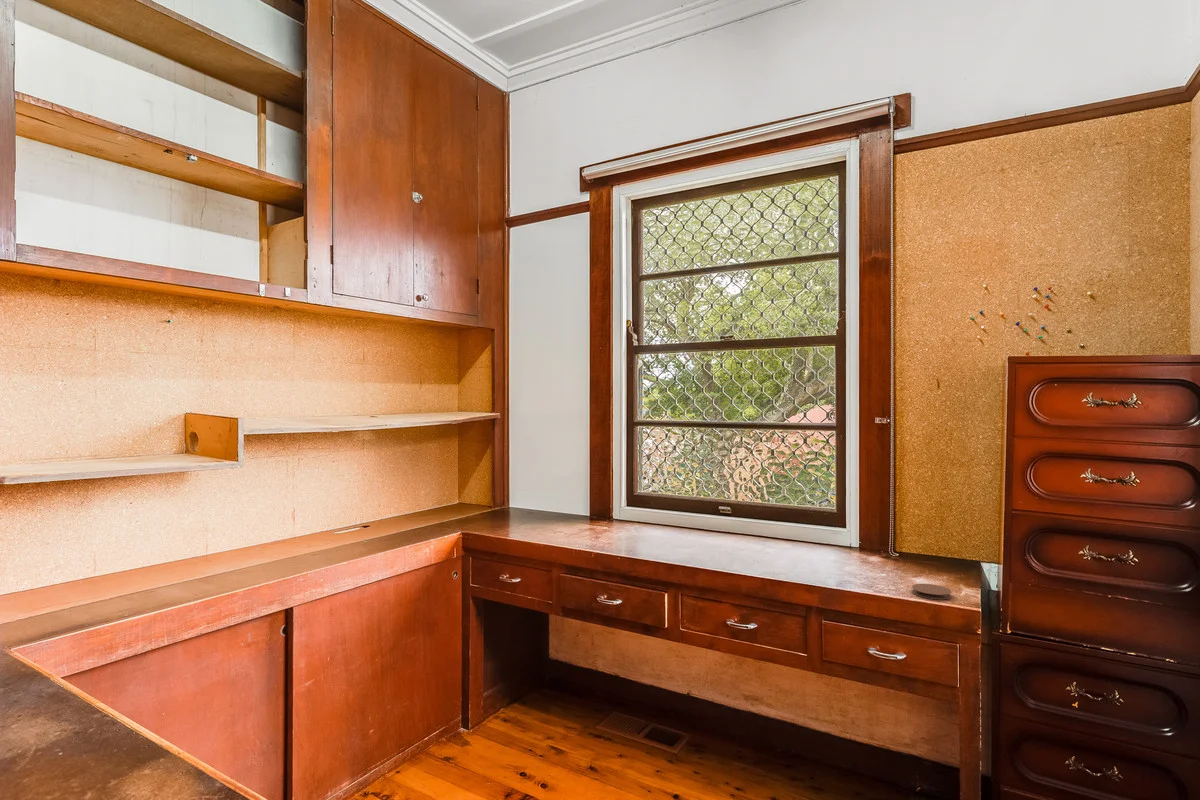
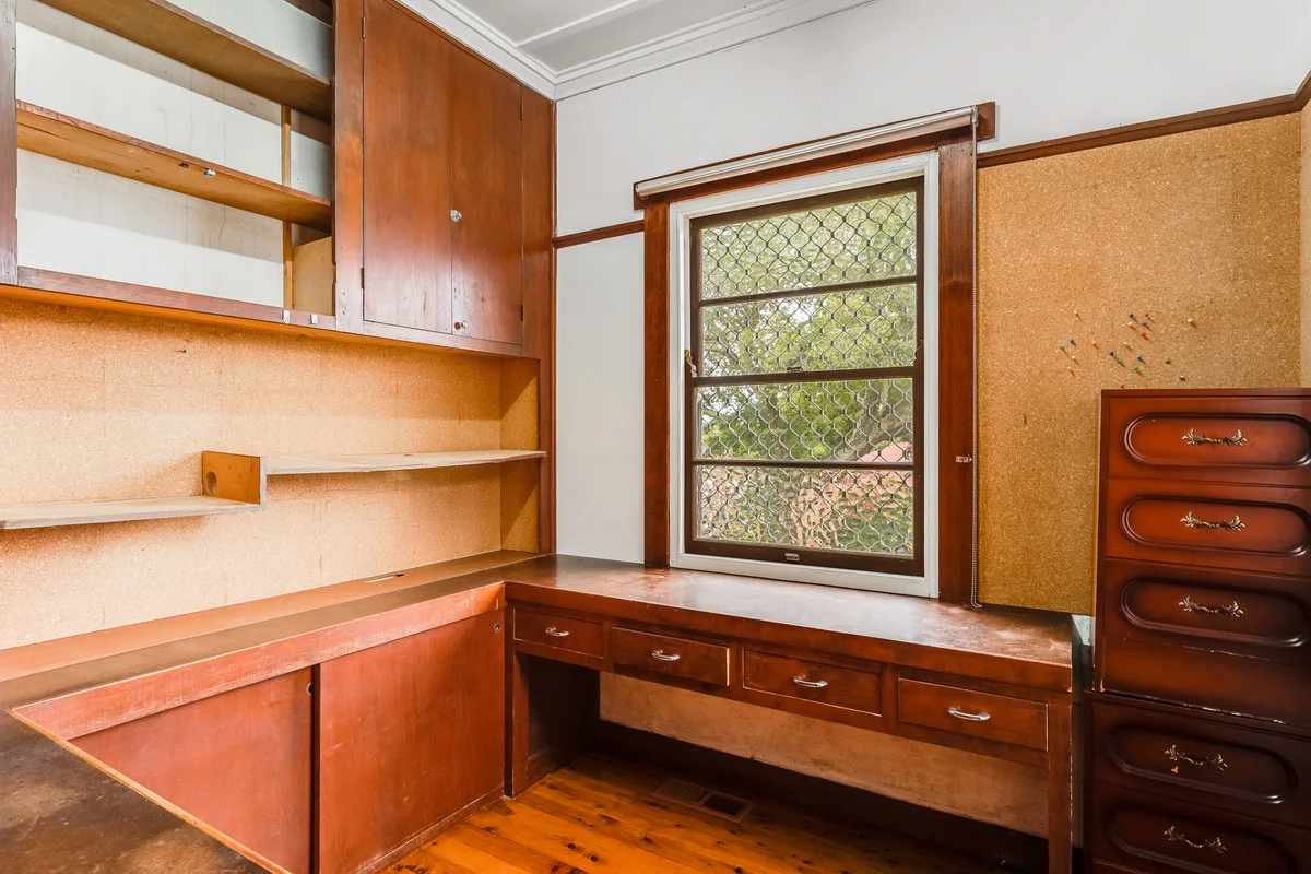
- coaster (931, 591)
